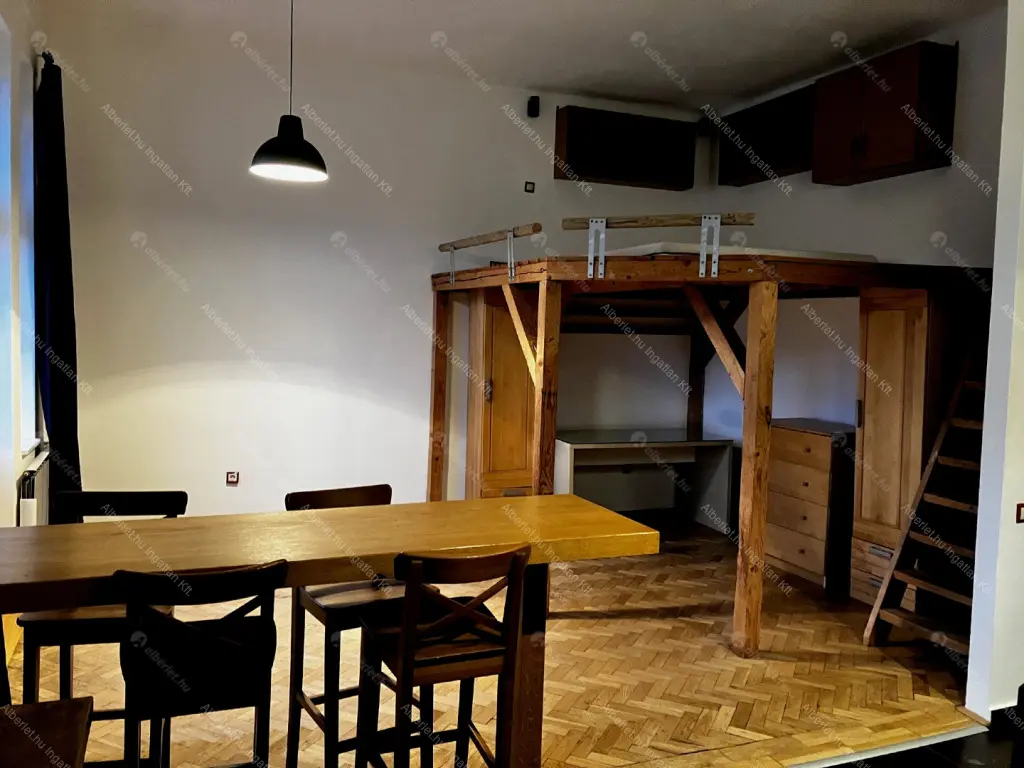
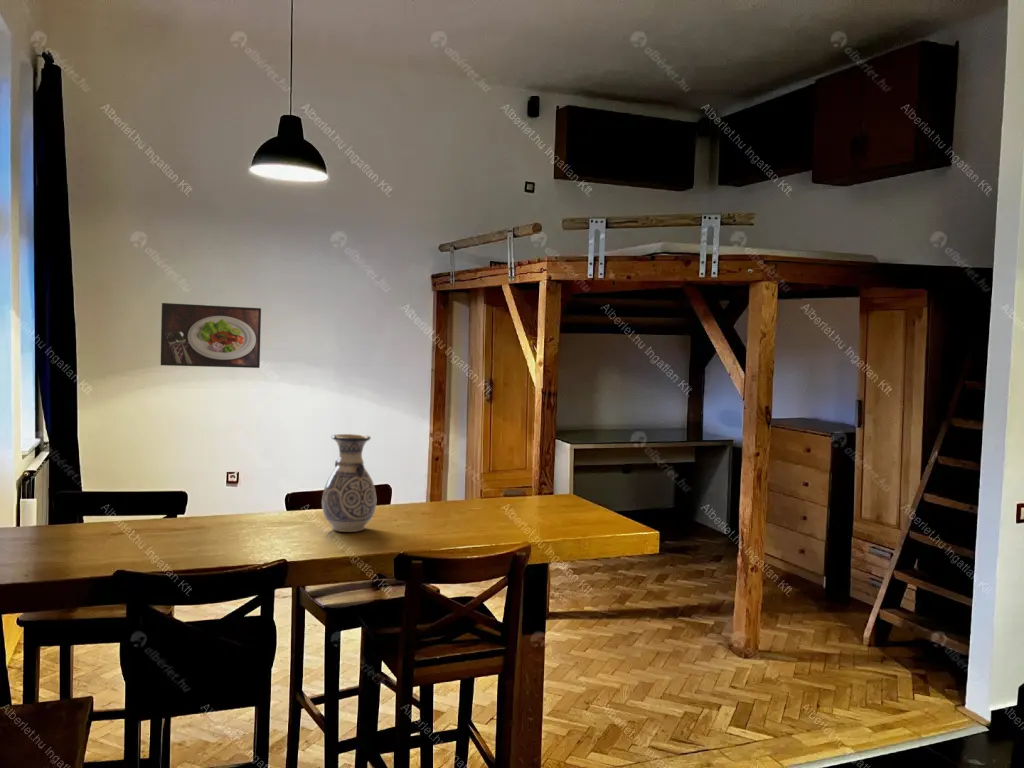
+ vase (349, 482)
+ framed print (211, 336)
